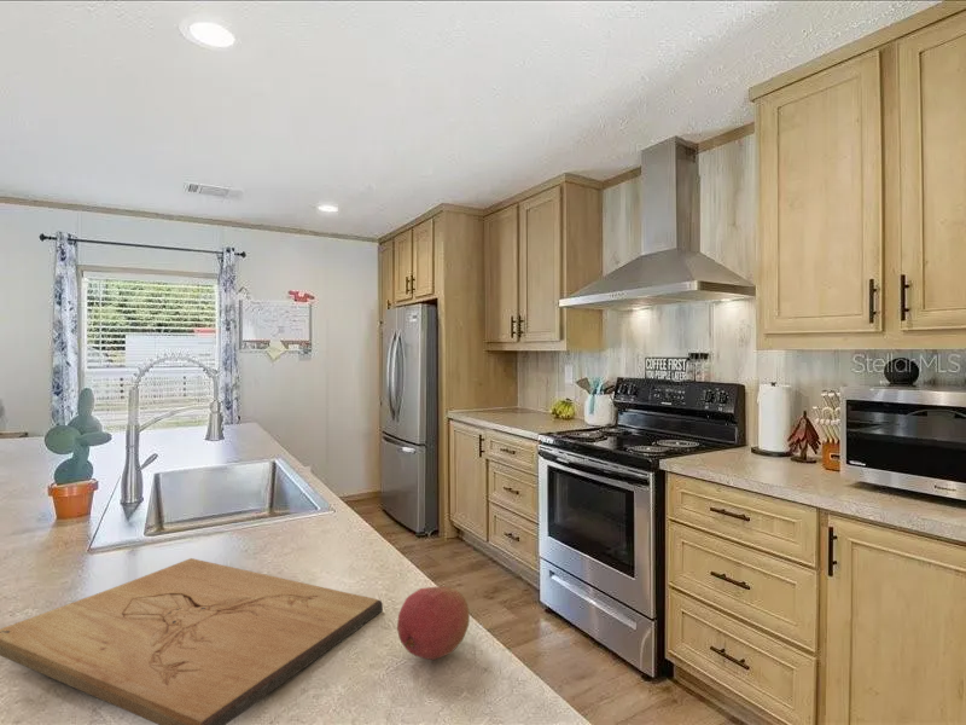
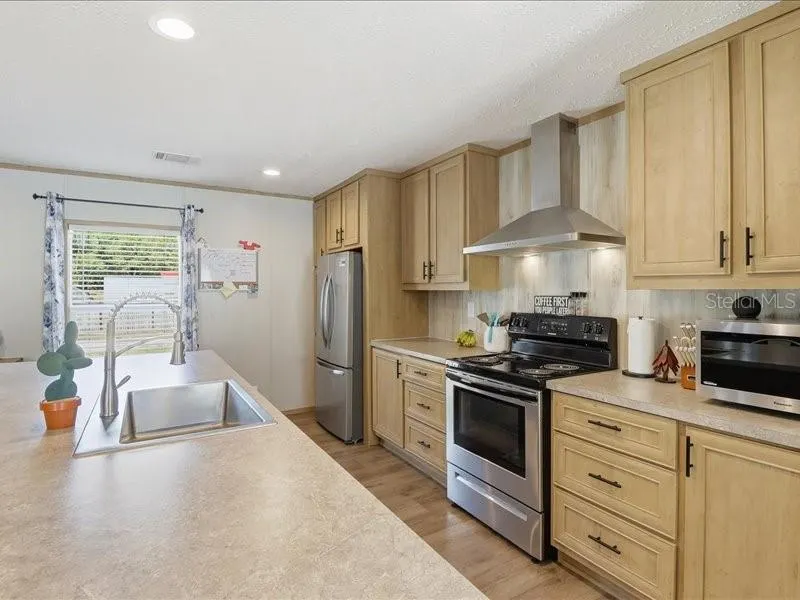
- cutting board (194, 621)
- fruit (435, 620)
